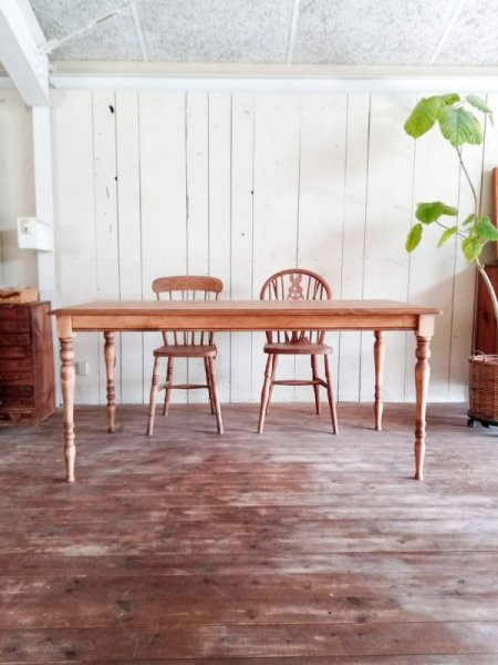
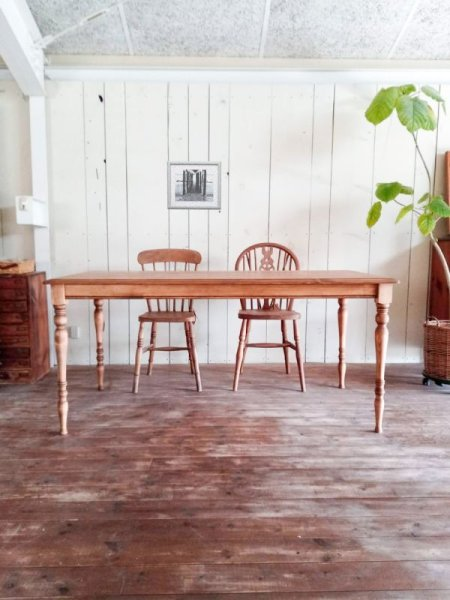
+ wall art (194, 185)
